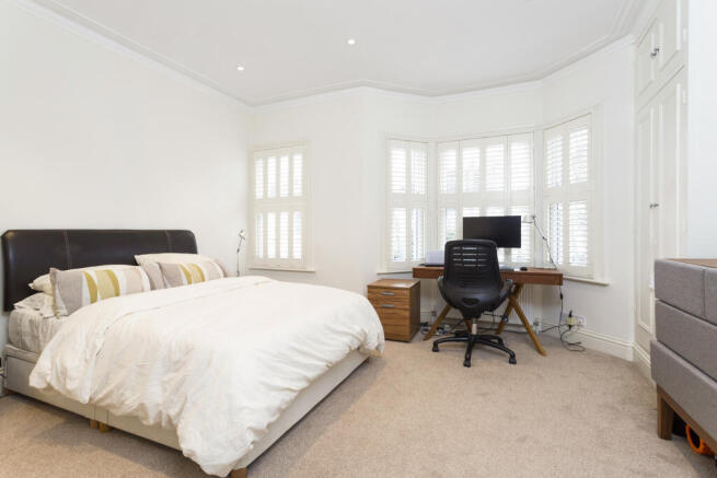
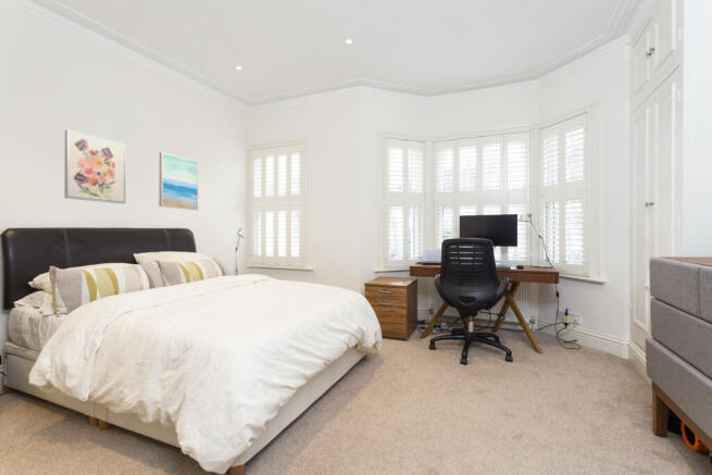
+ wall art (179, 183)
+ wall art (97, 168)
